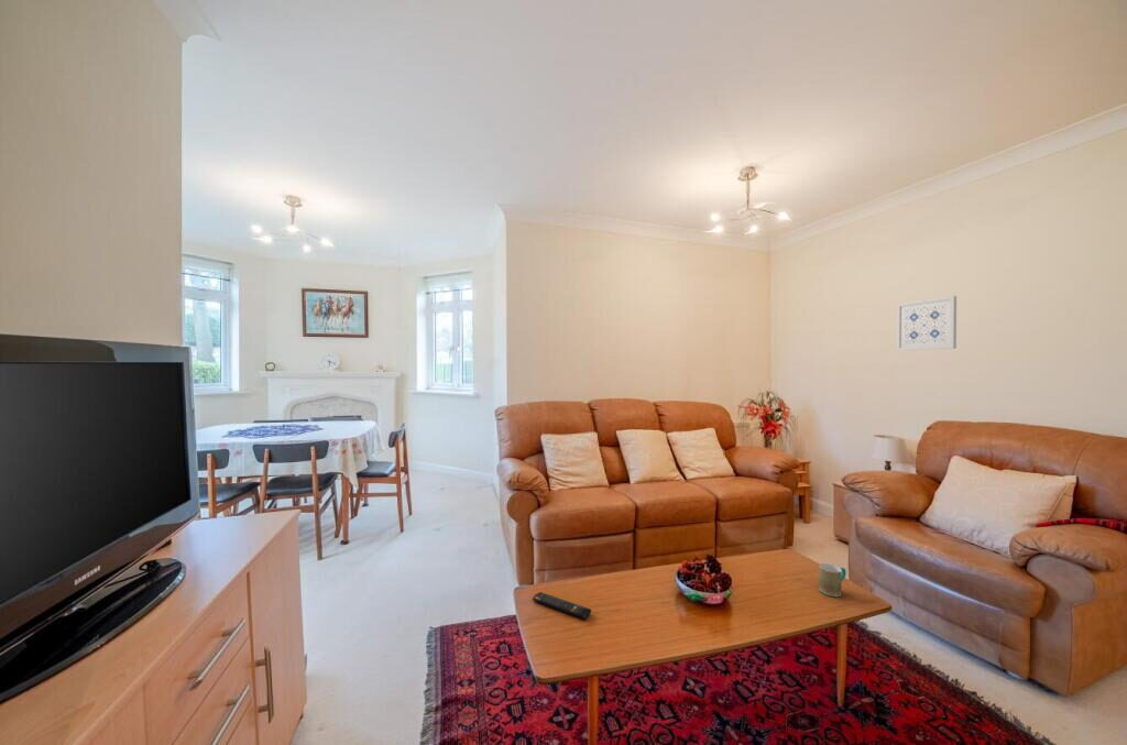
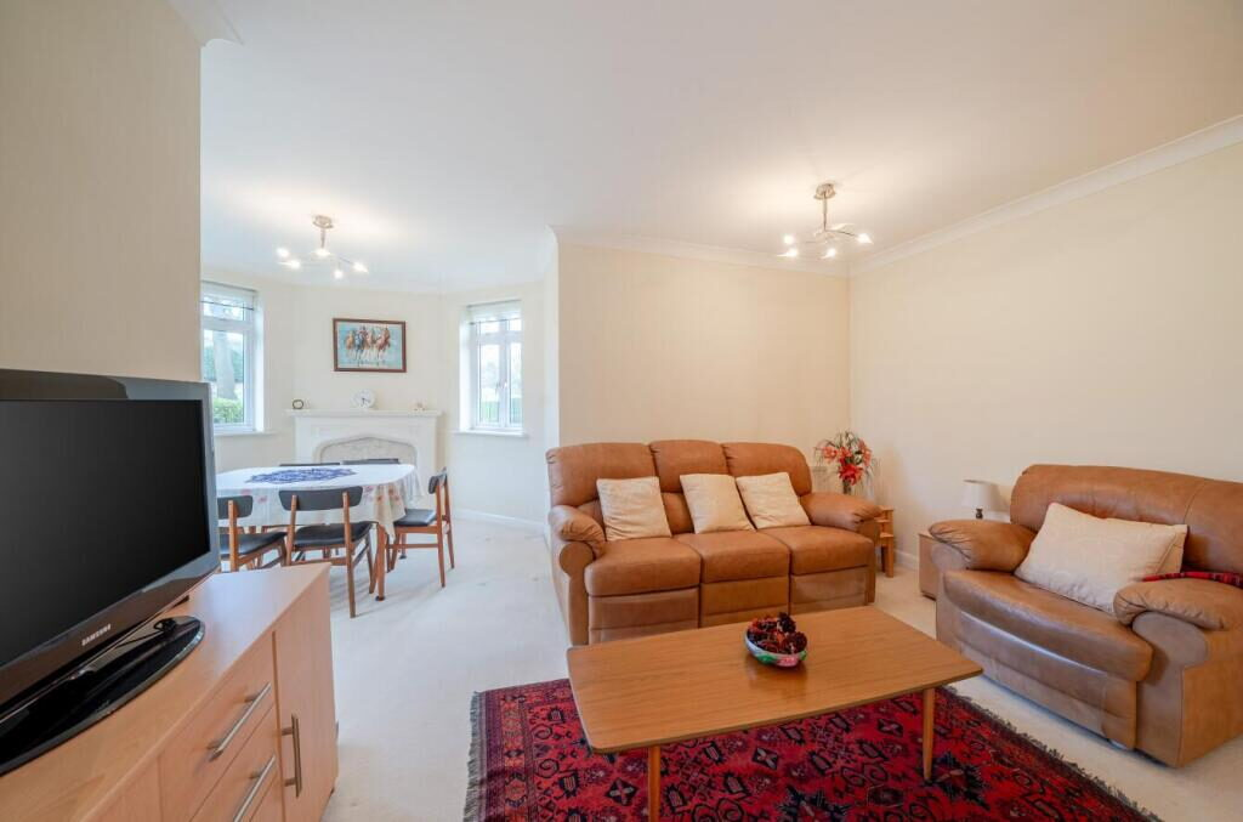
- remote control (560, 605)
- wall art (924, 325)
- mug (833, 579)
